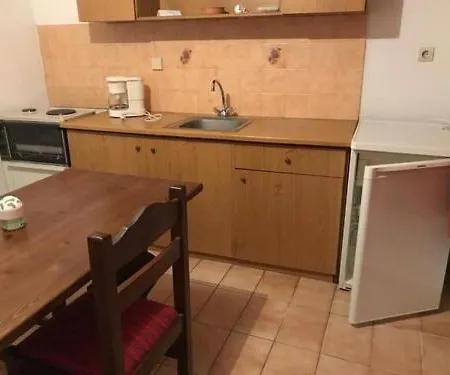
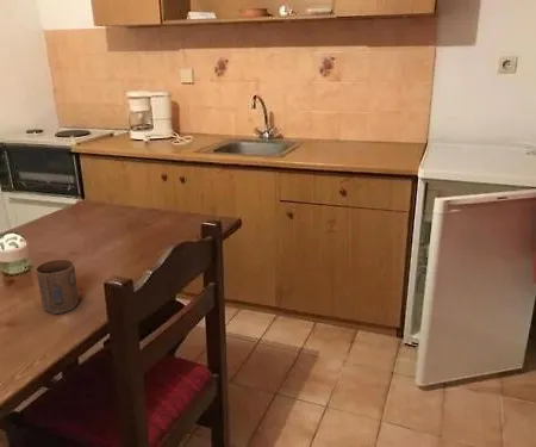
+ cup (57, 286)
